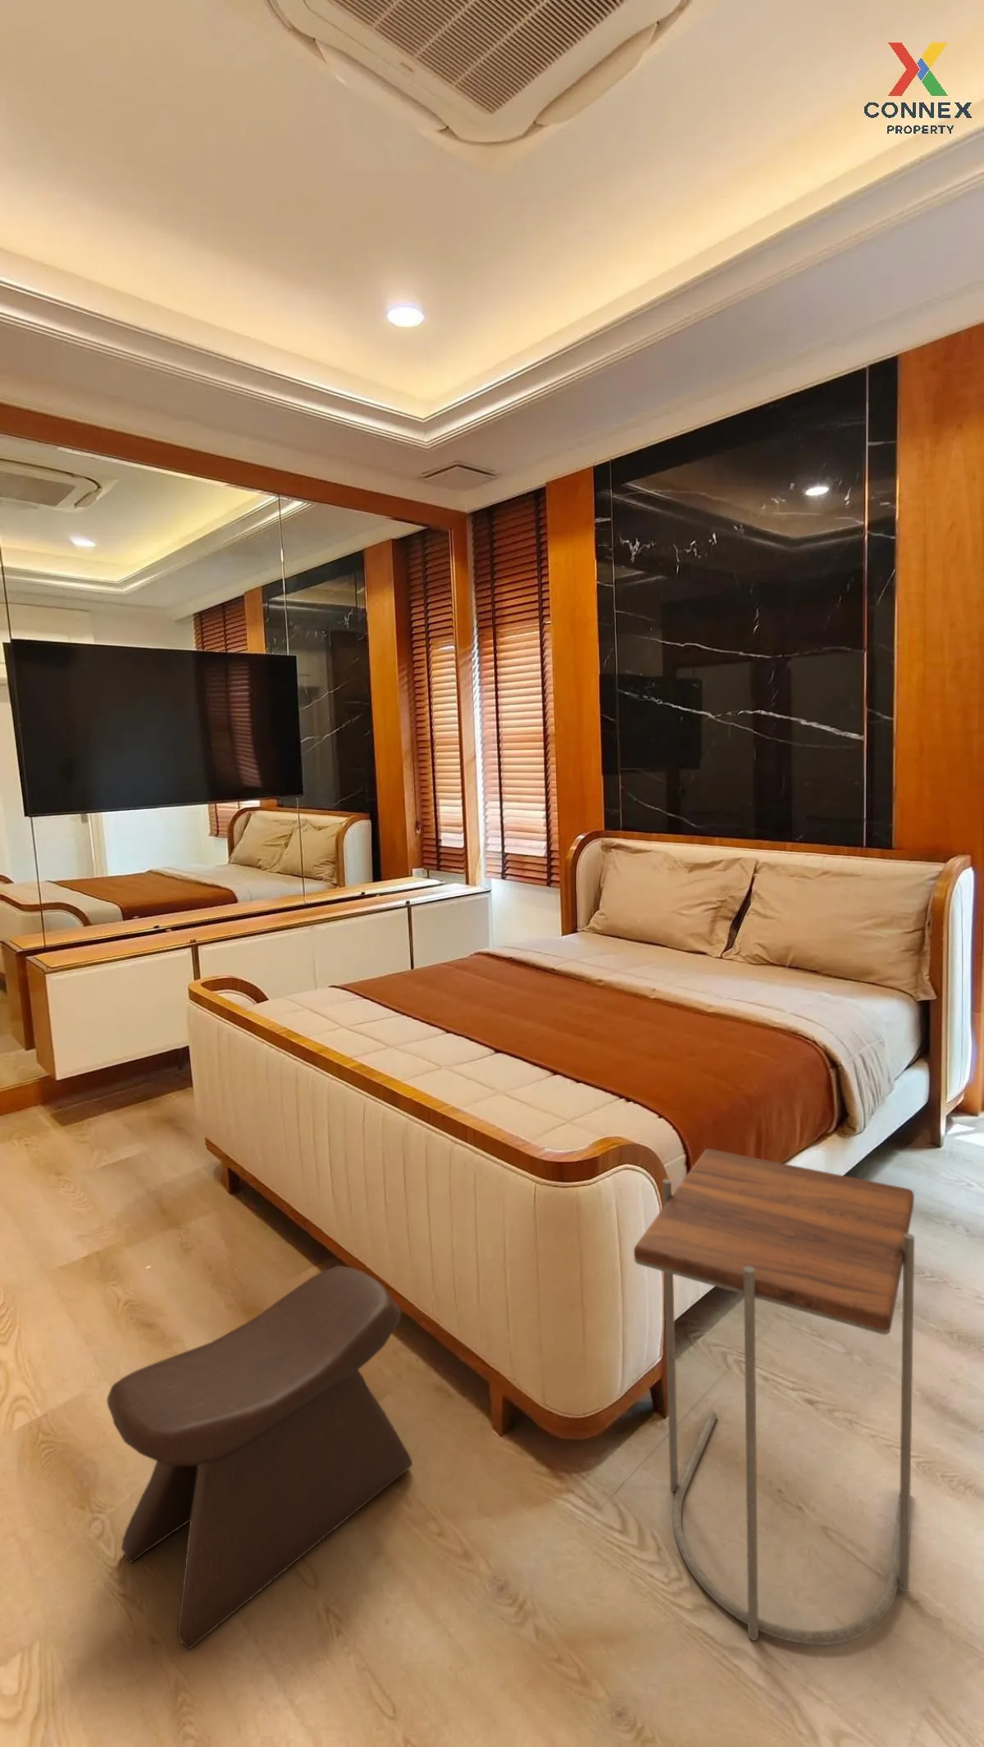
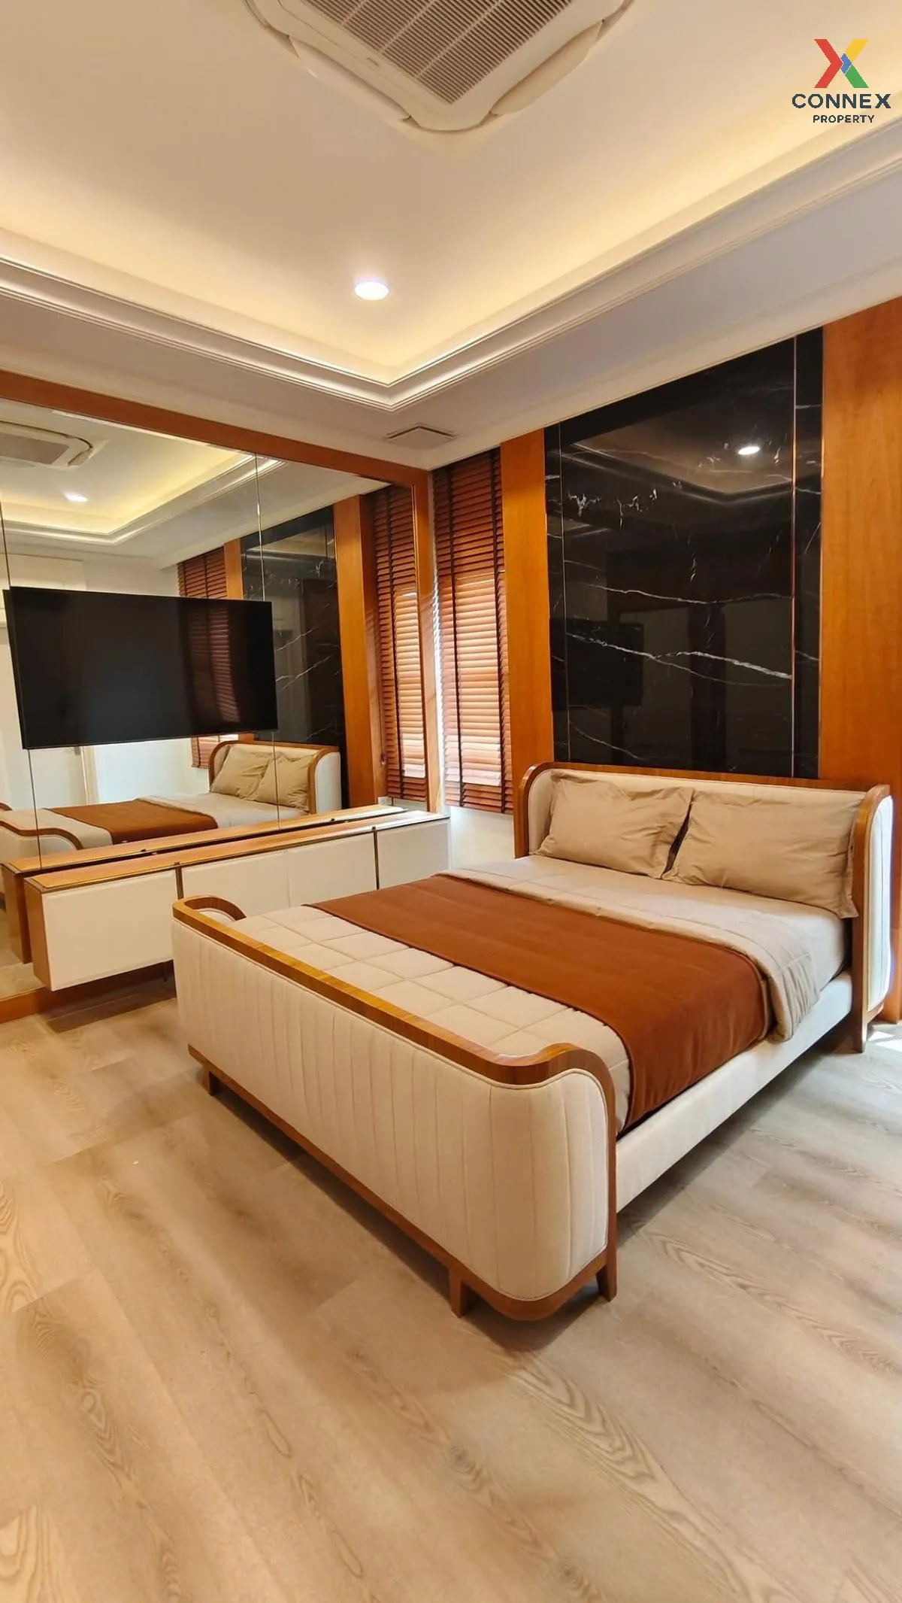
- stool (269, 1422)
- side table (755, 1379)
